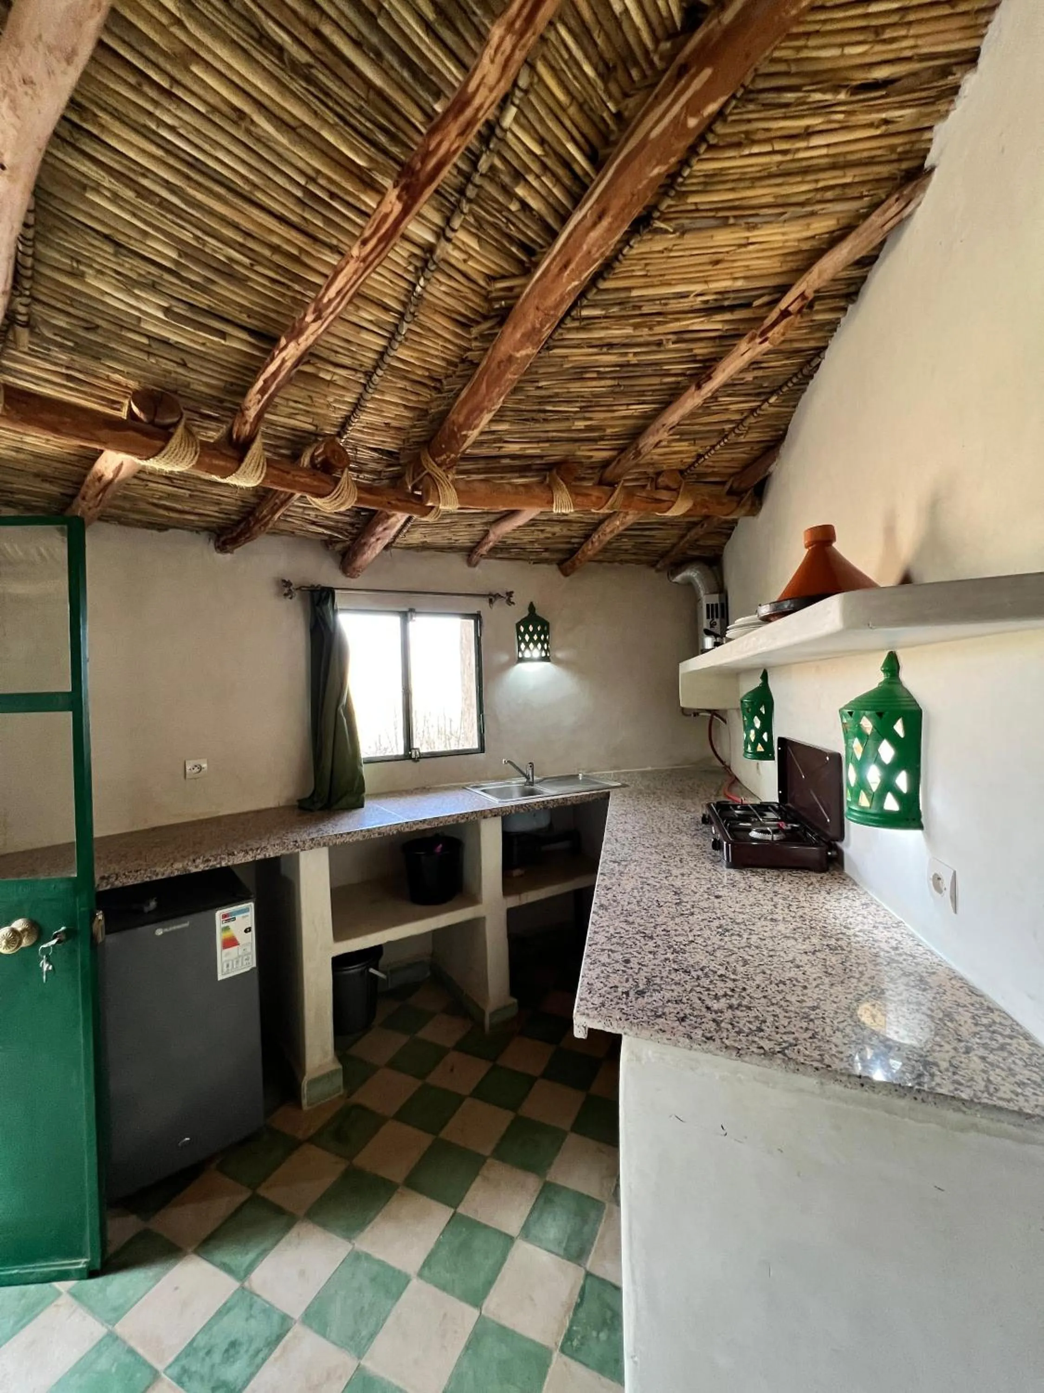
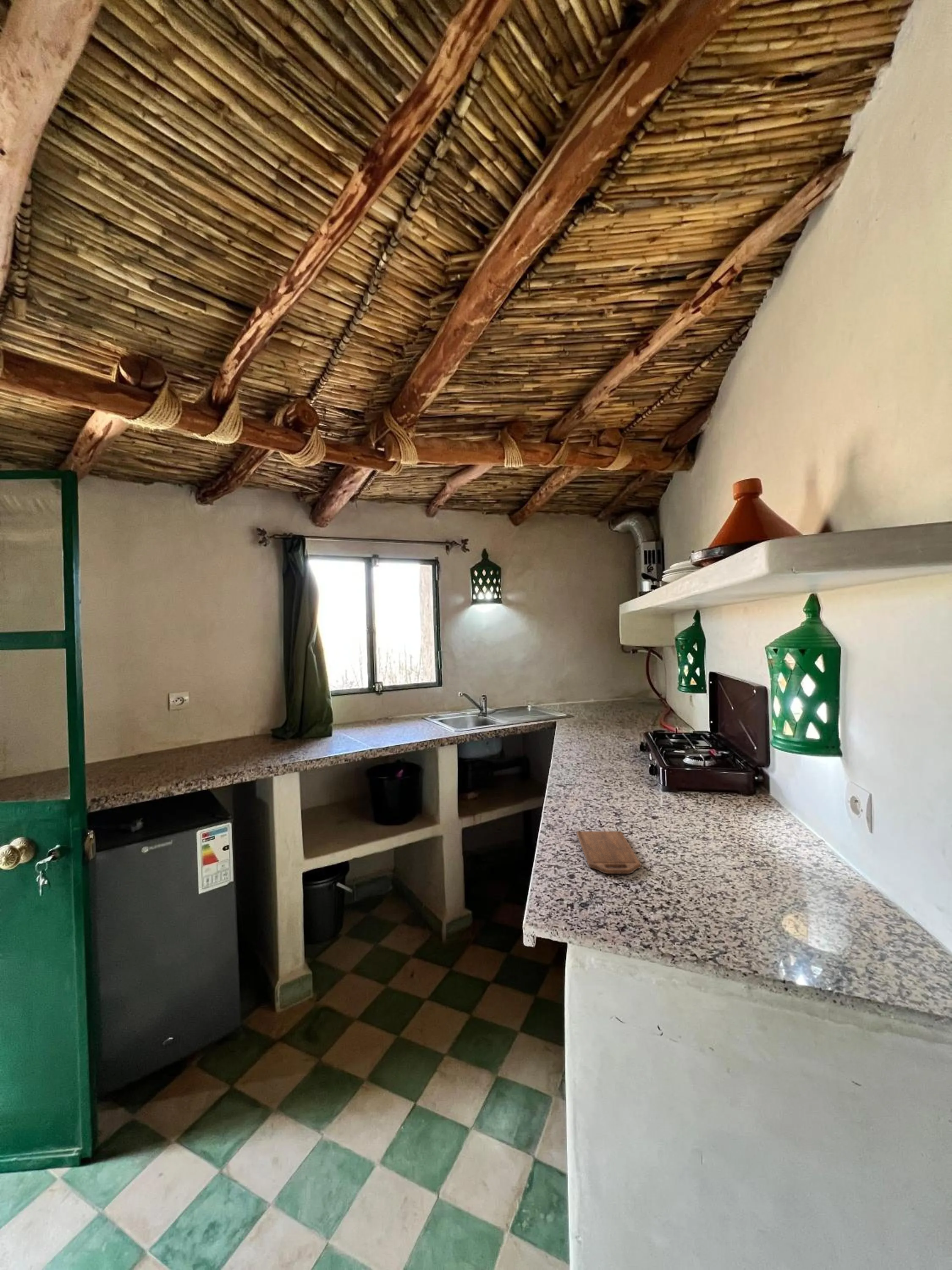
+ cutting board (608, 850)
